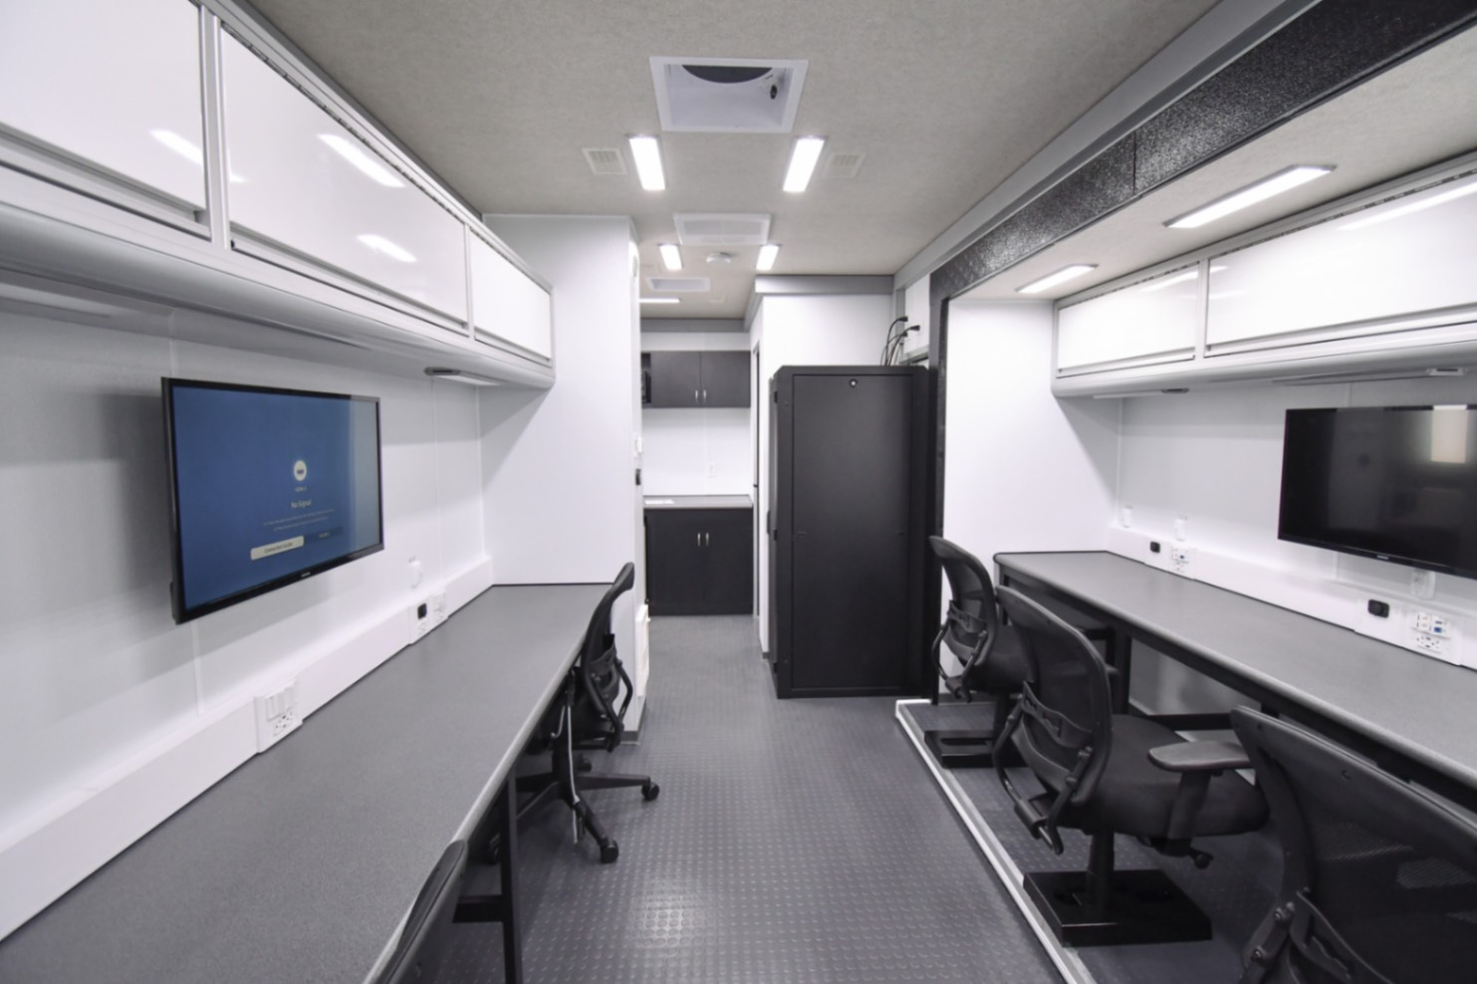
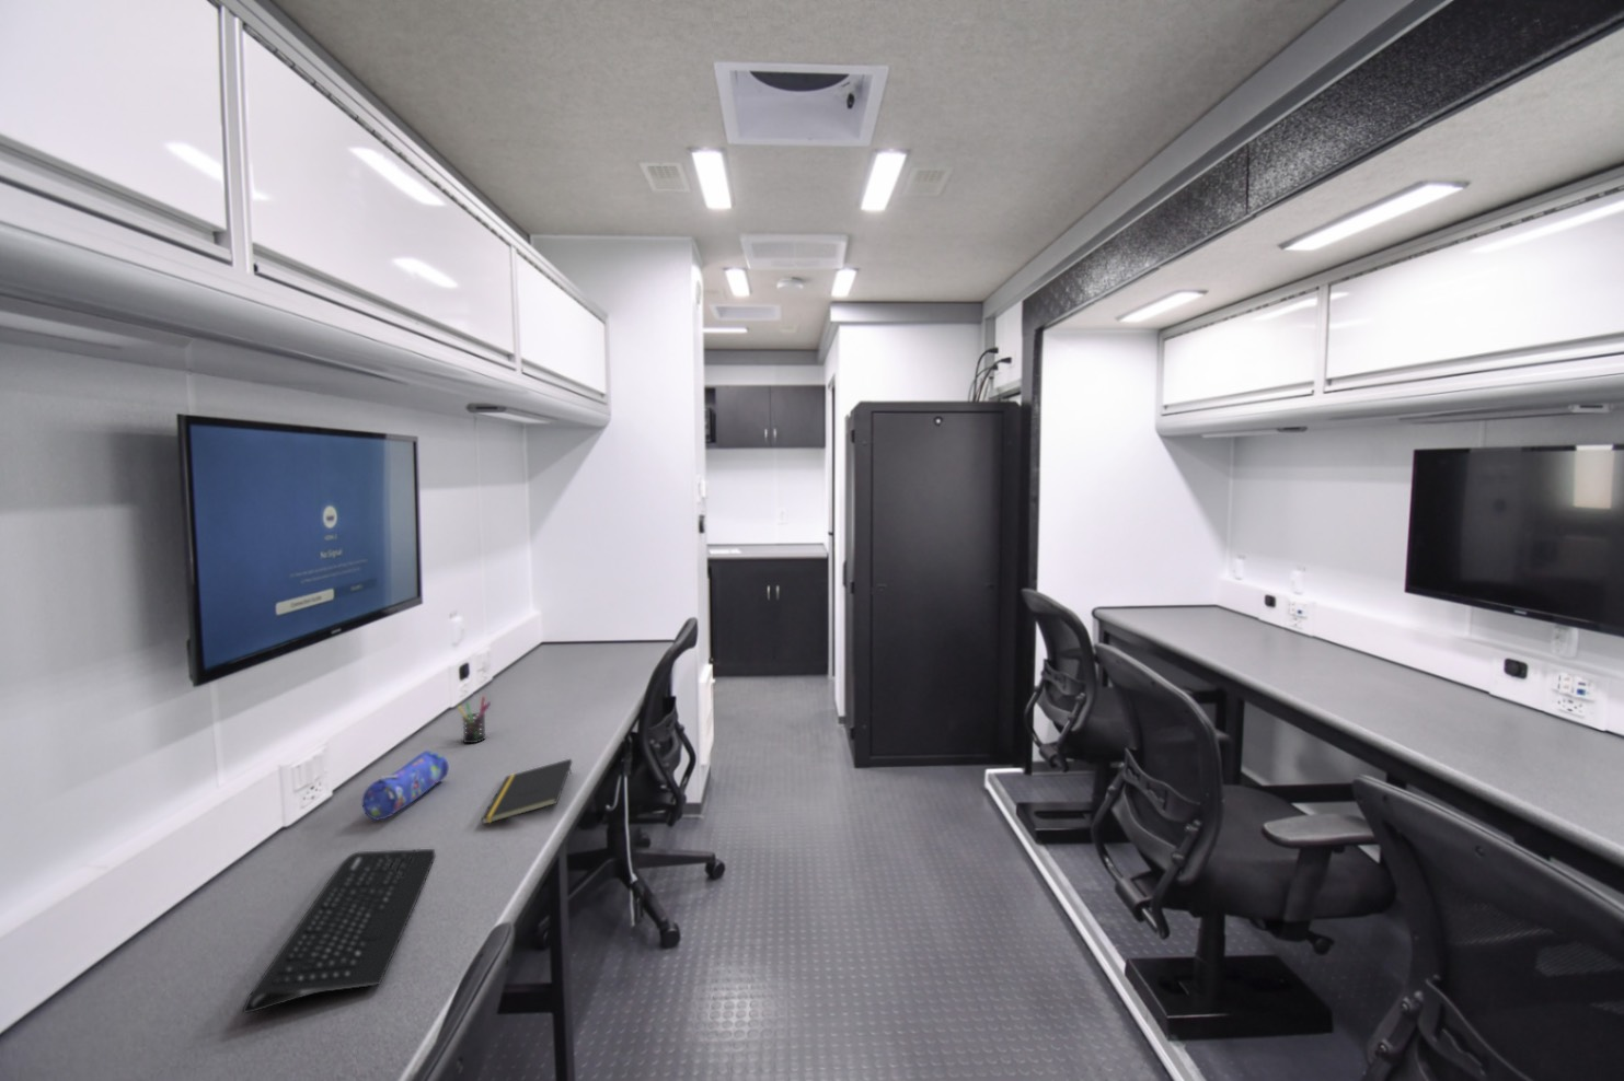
+ pencil case (406, 782)
+ keyboard (359, 910)
+ pen holder (473, 719)
+ notepad (530, 789)
